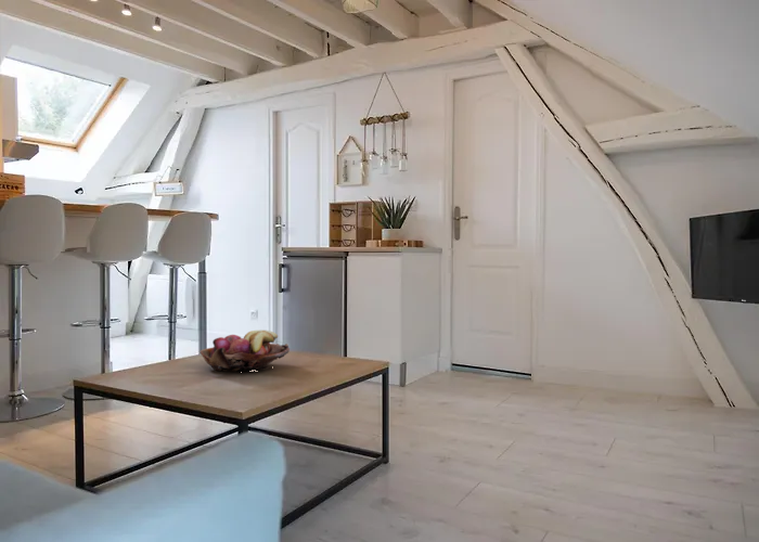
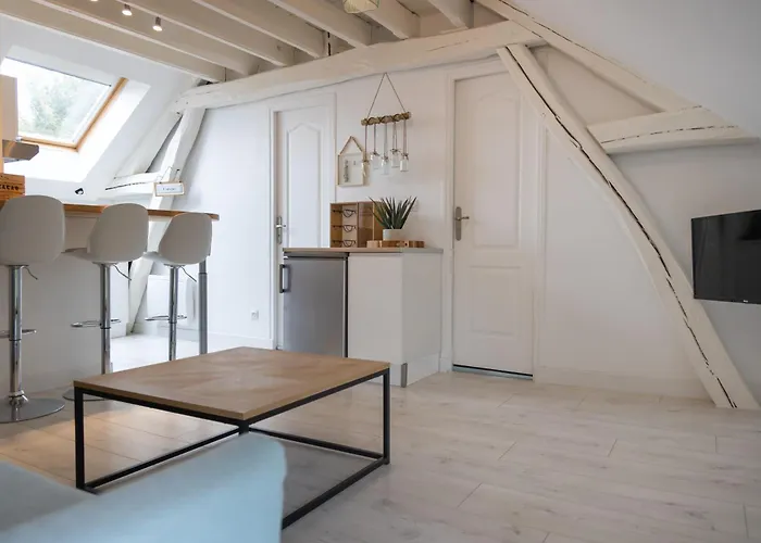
- fruit basket (246, 349)
